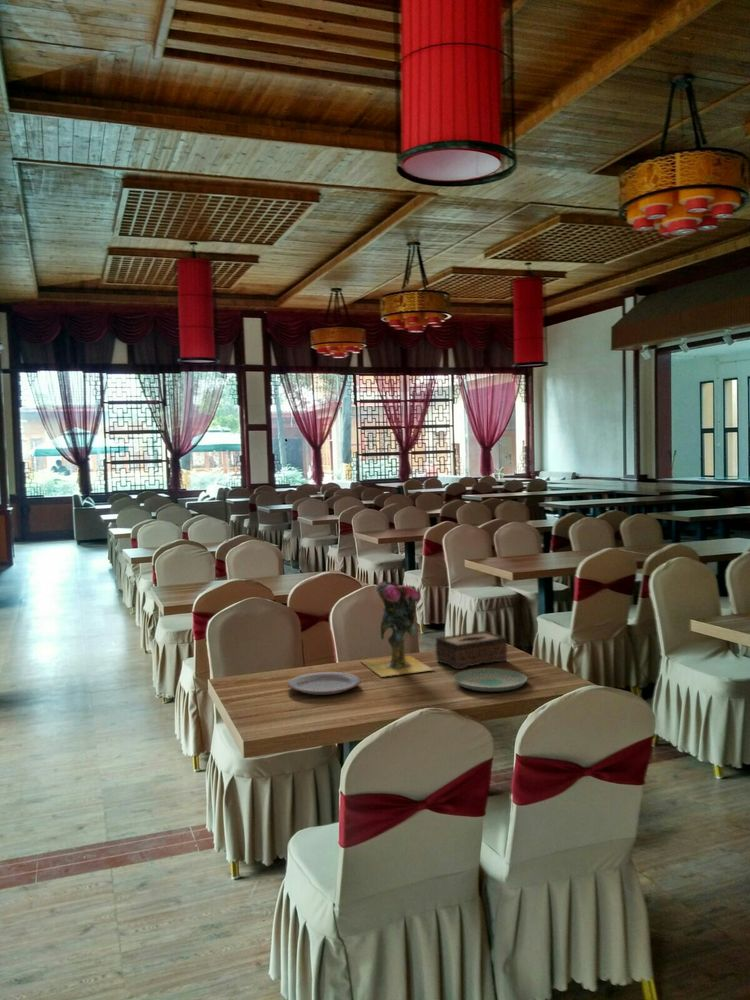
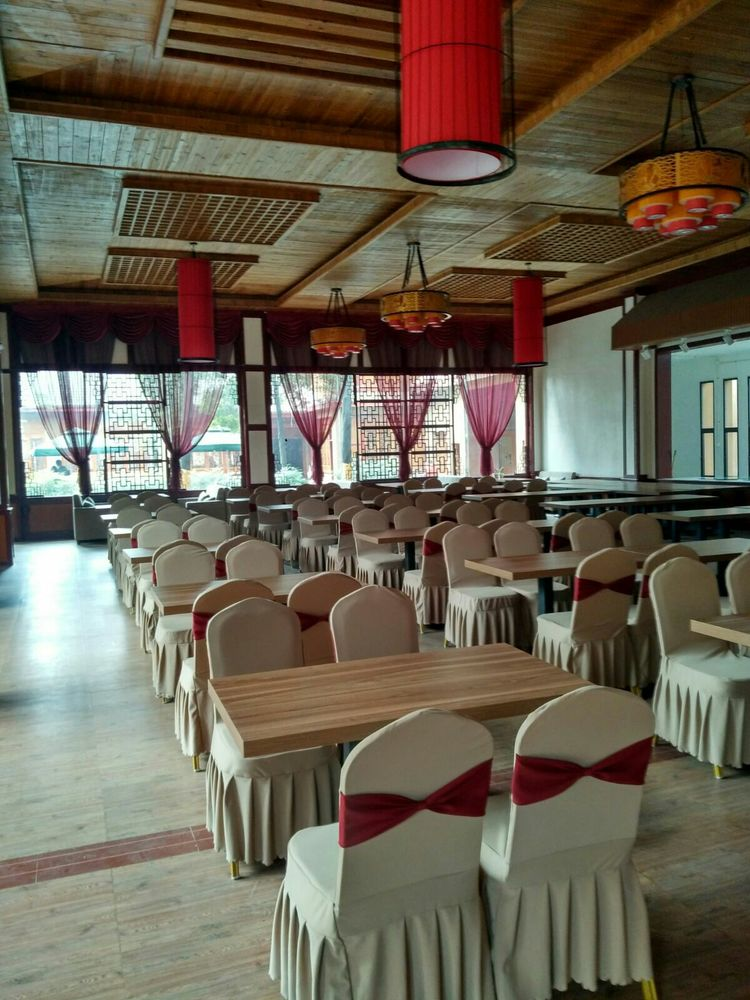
- vase (395, 624)
- tissue box (471, 649)
- plate (324, 684)
- plate (490, 680)
